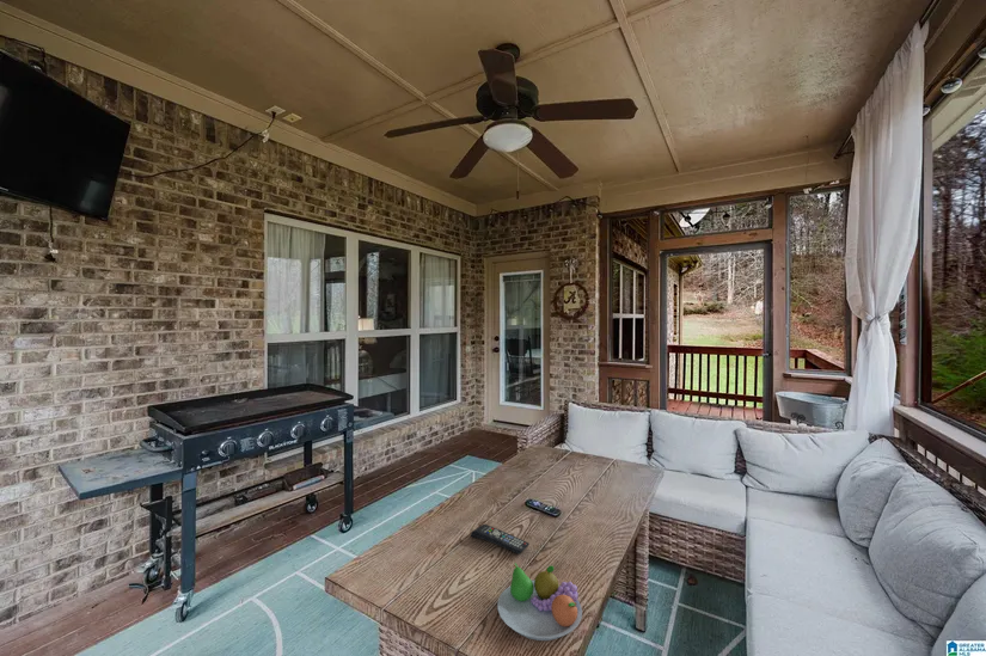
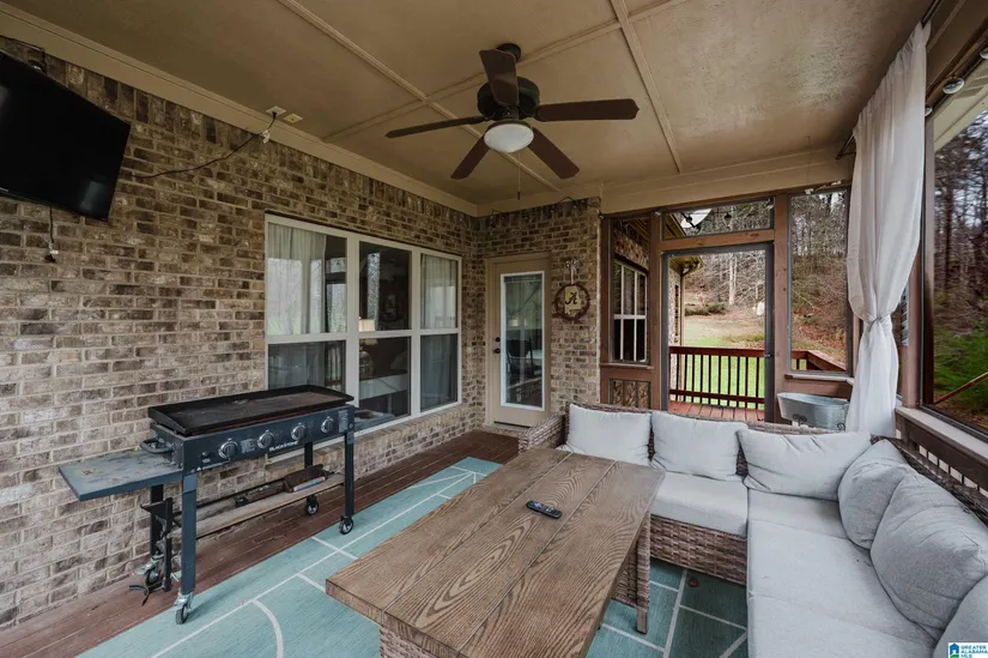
- fruit bowl (538, 595)
- remote control (498, 538)
